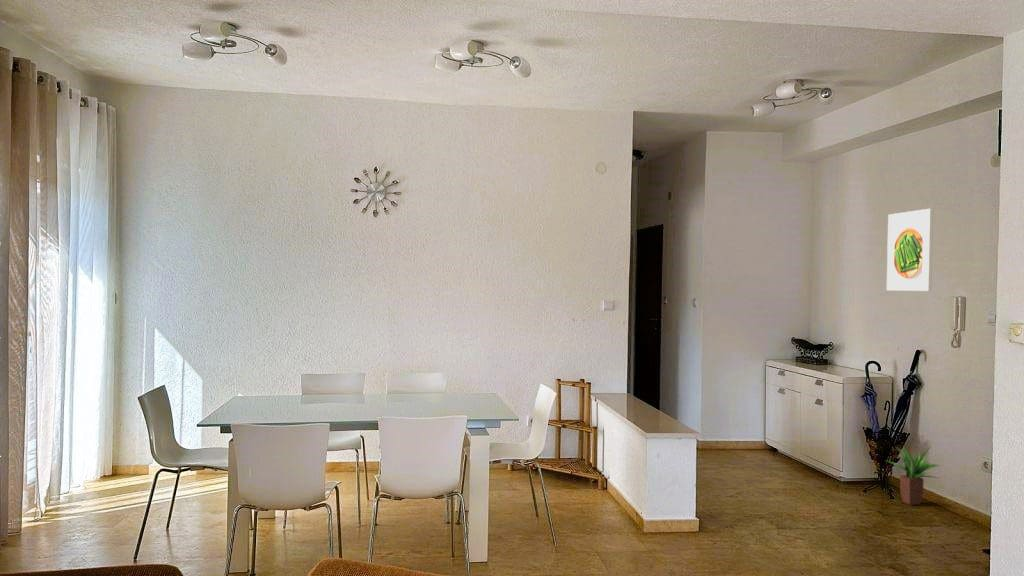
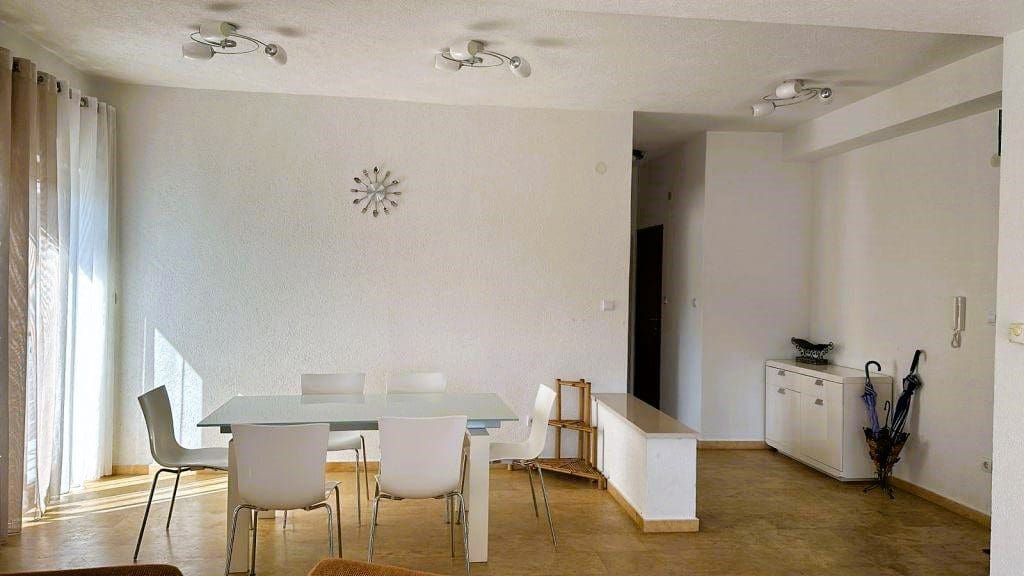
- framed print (908, 251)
- potted plant (917, 474)
